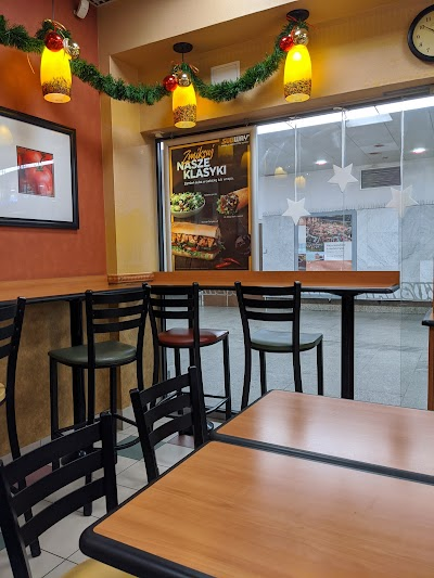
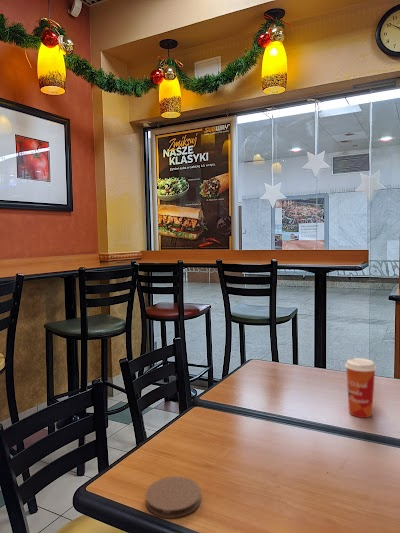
+ paper cup (360, 387)
+ coaster (173, 495)
